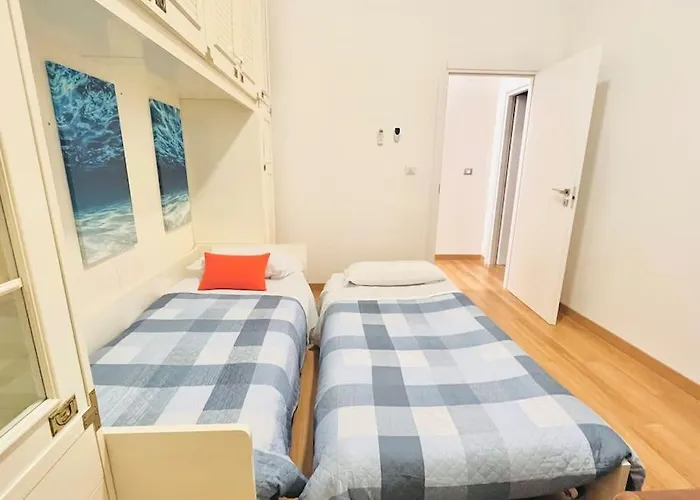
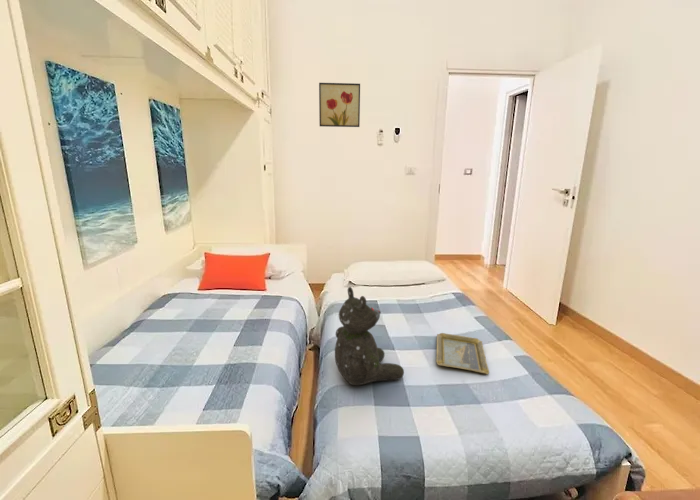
+ teddy bear (368, 333)
+ tray (460, 352)
+ wall art (339, 105)
